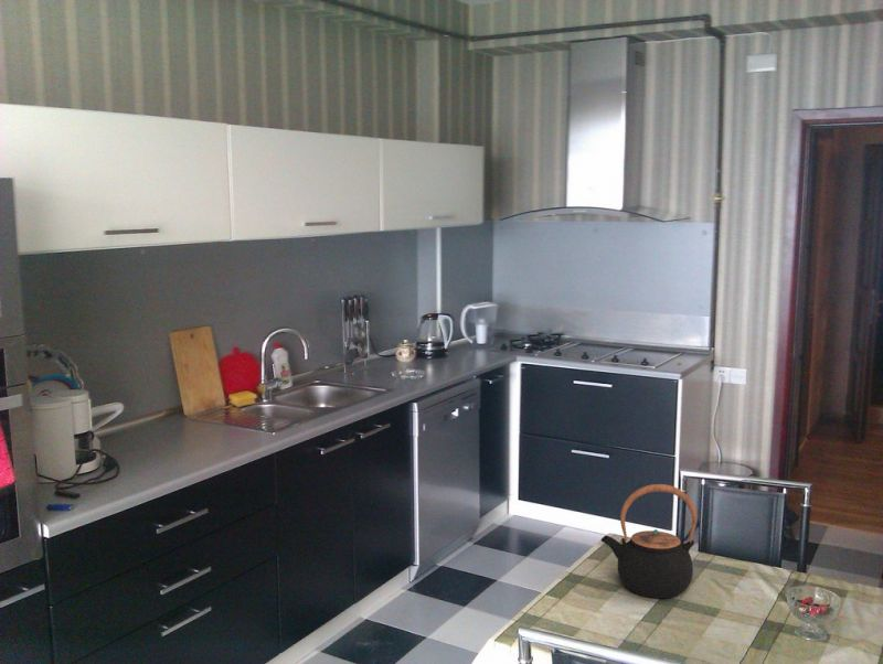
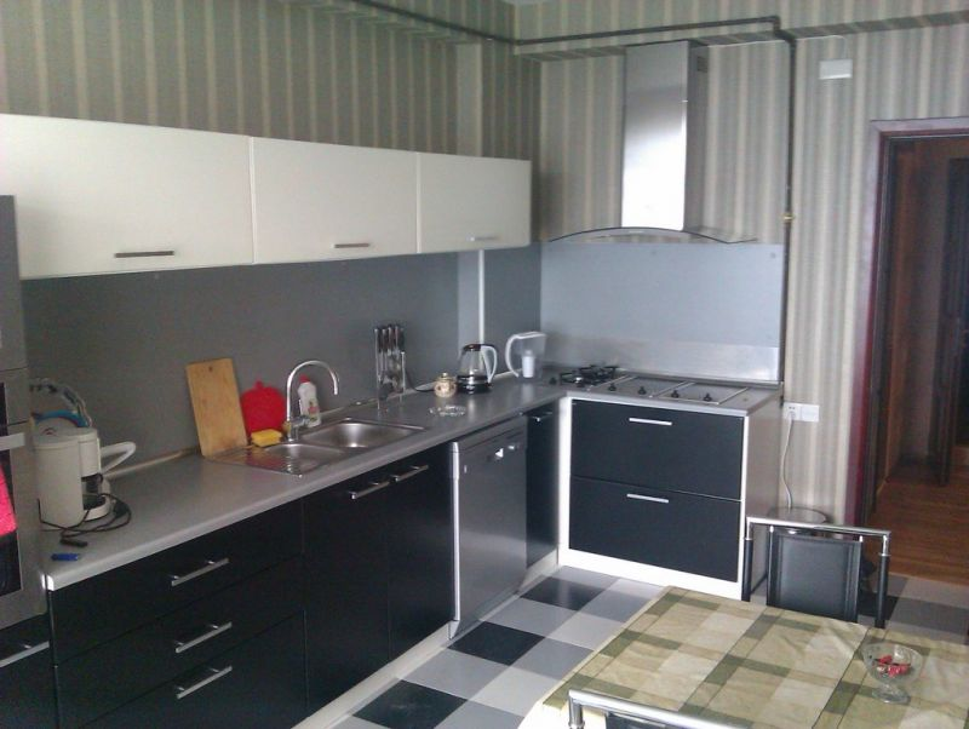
- teapot (648, 535)
